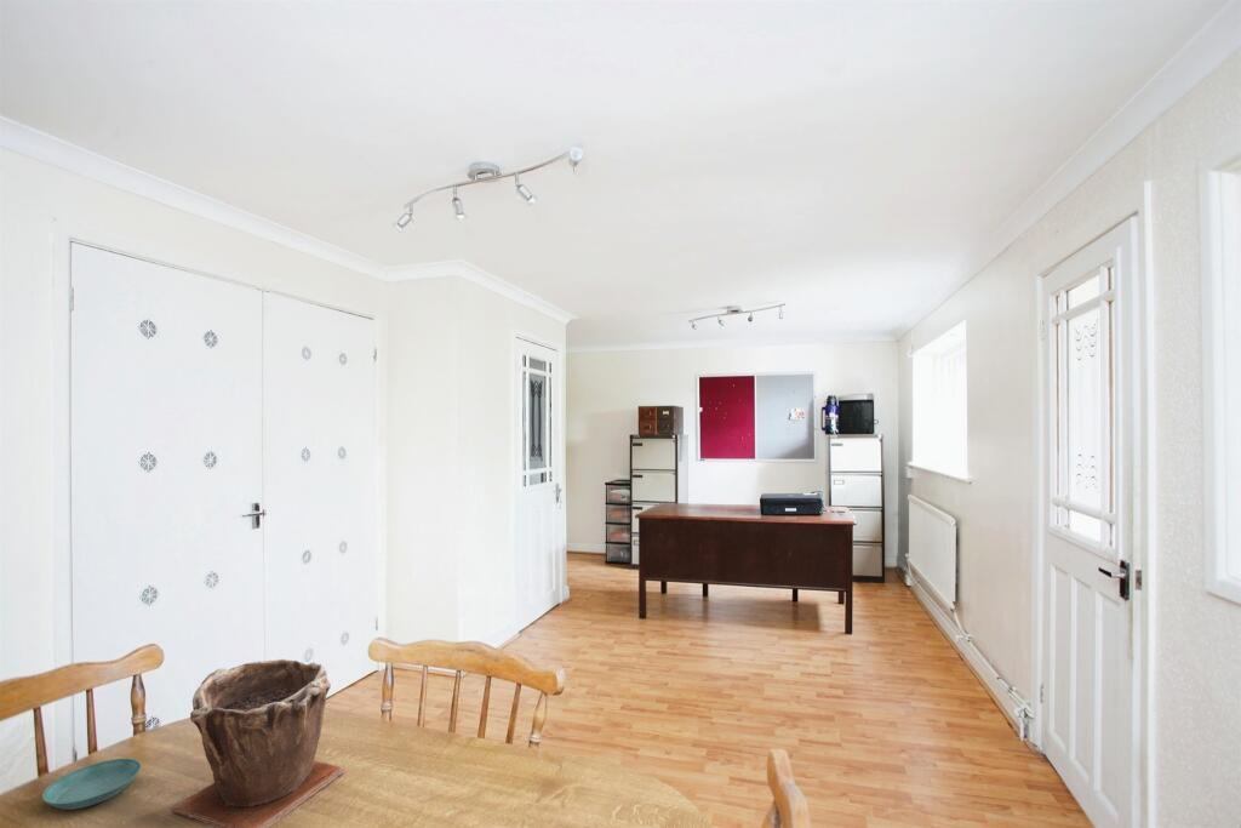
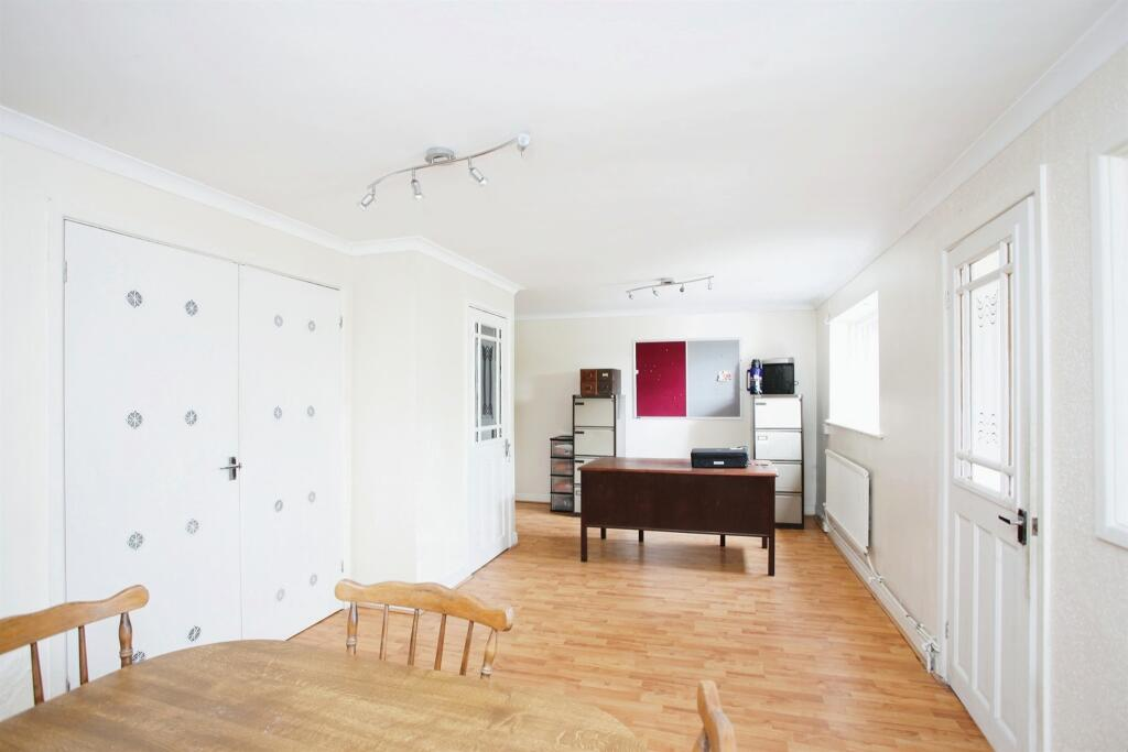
- plant pot (262, 733)
- saucer (93, 786)
